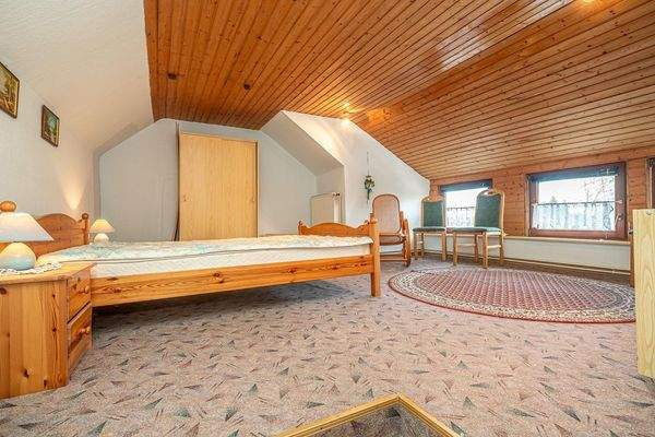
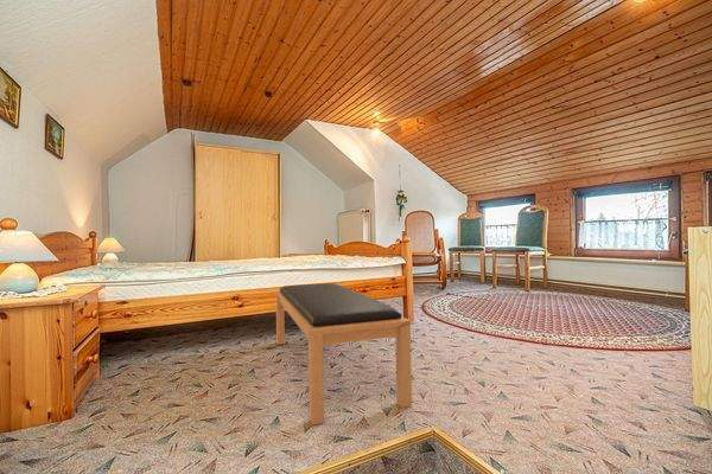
+ bench (328, 329)
